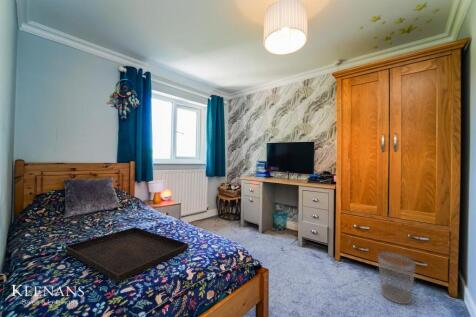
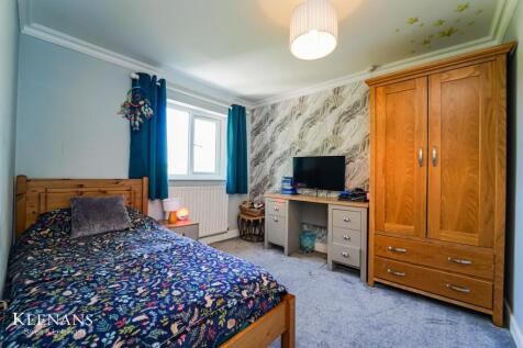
- wastebasket (395, 277)
- serving tray (128, 248)
